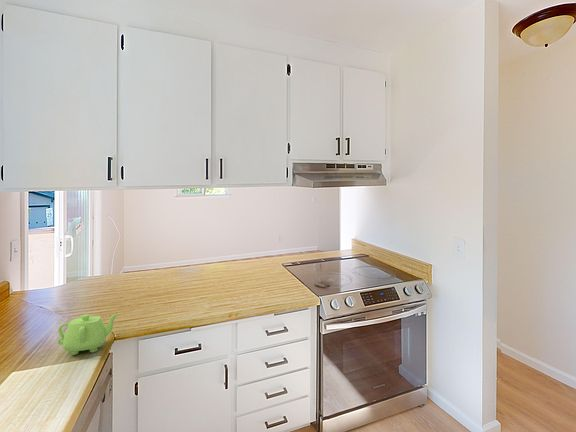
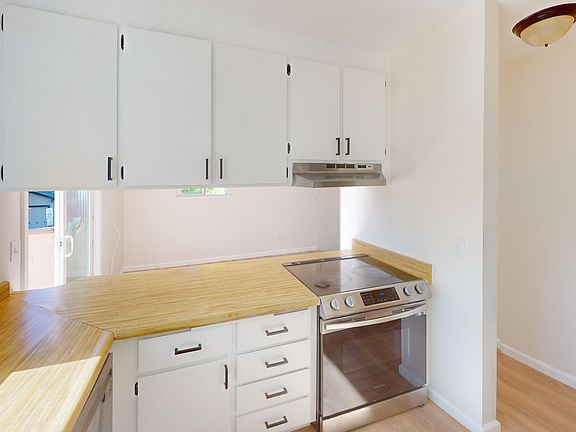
- teapot (89, 331)
